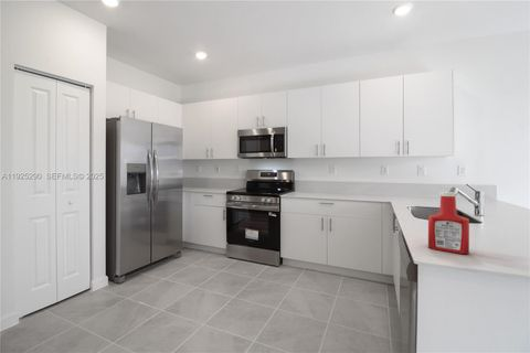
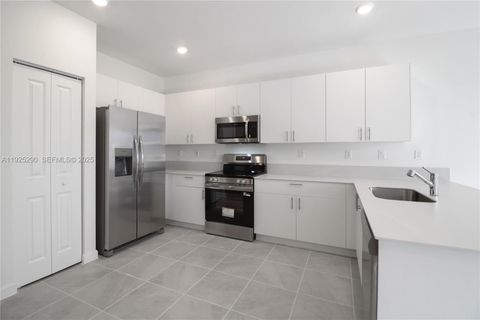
- soap bottle (447, 221)
